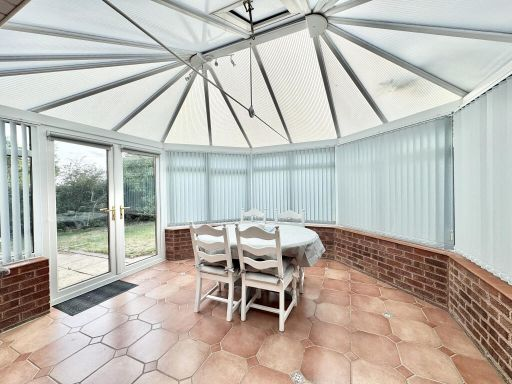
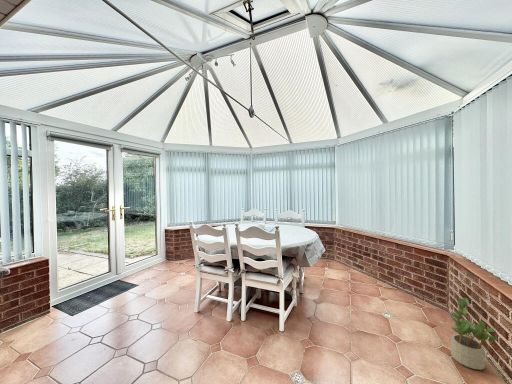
+ potted plant (472, 331)
